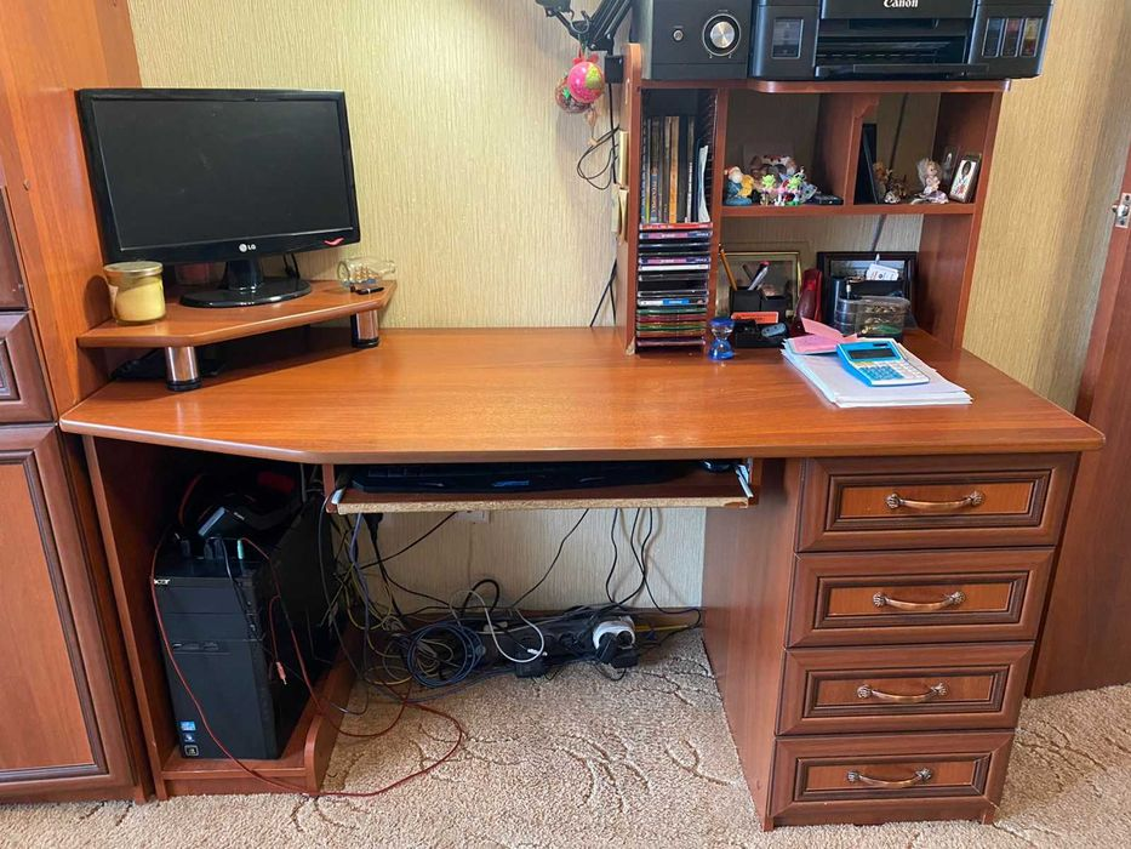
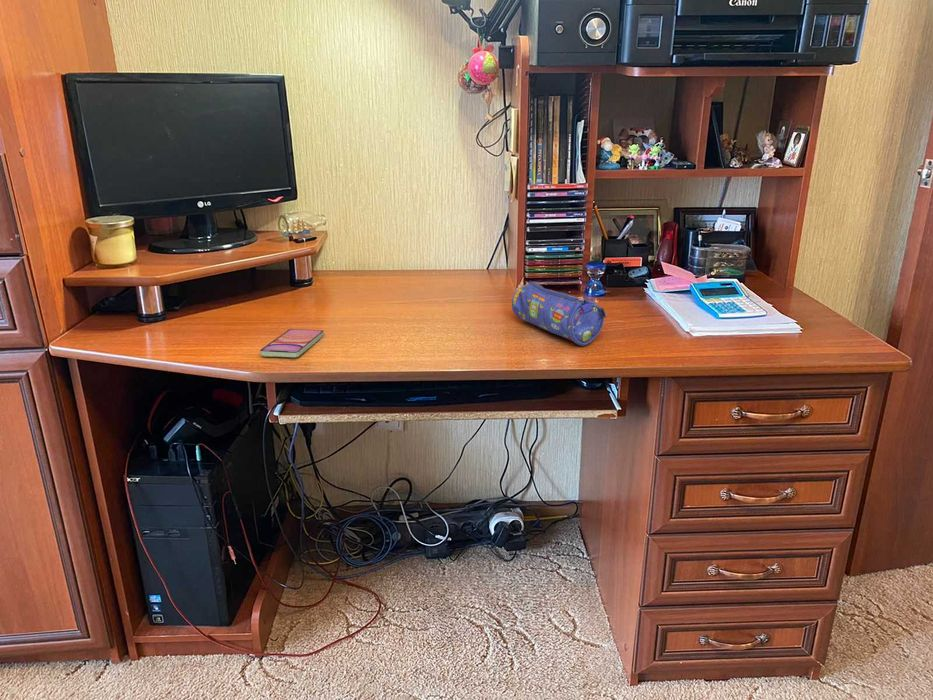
+ pencil case (556, 310)
+ smartphone (293, 342)
